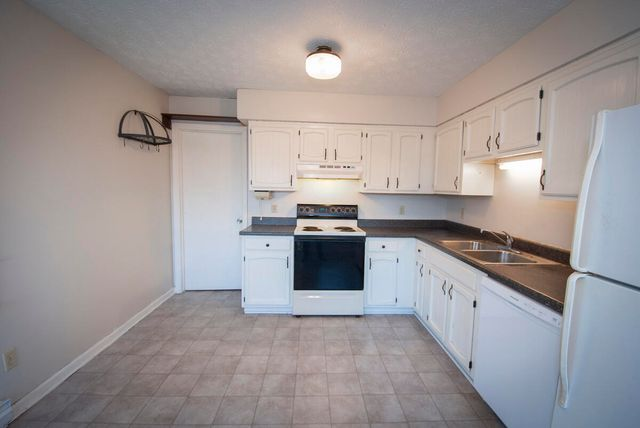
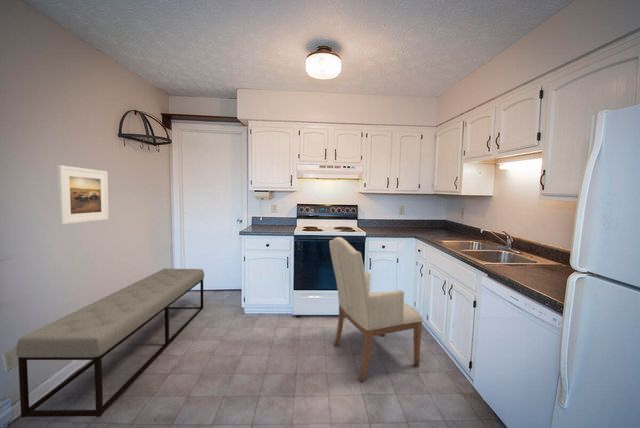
+ chair (370, 297)
+ bench (141, 318)
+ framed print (85, 195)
